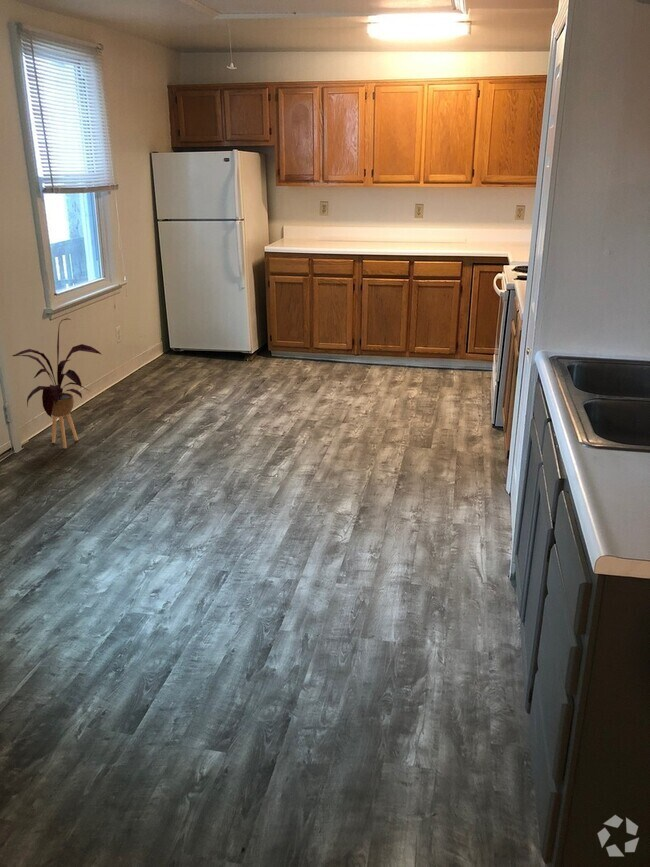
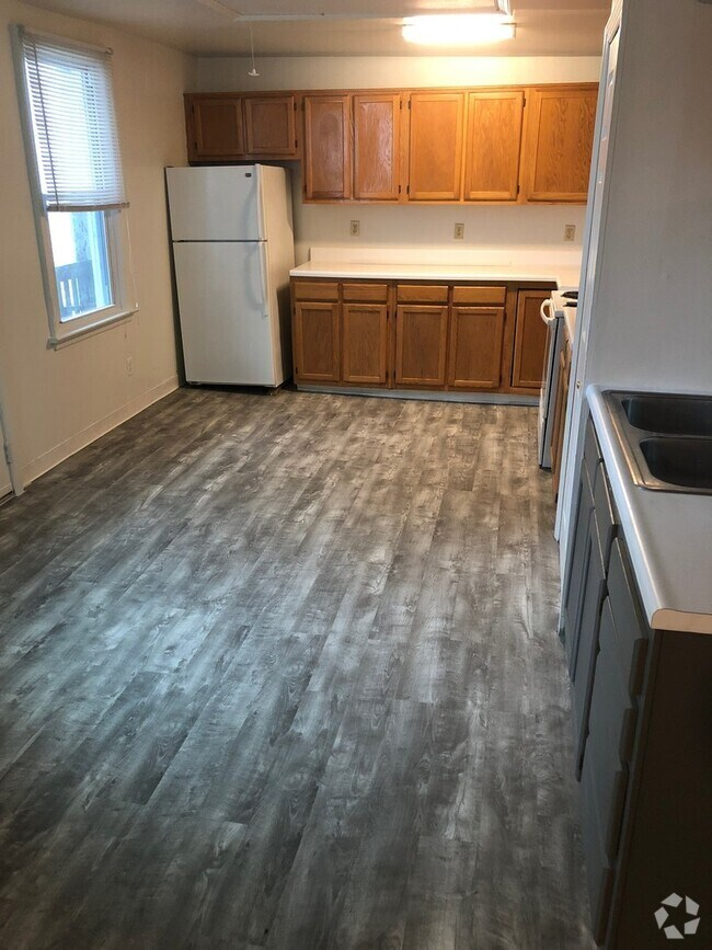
- house plant (56, 385)
